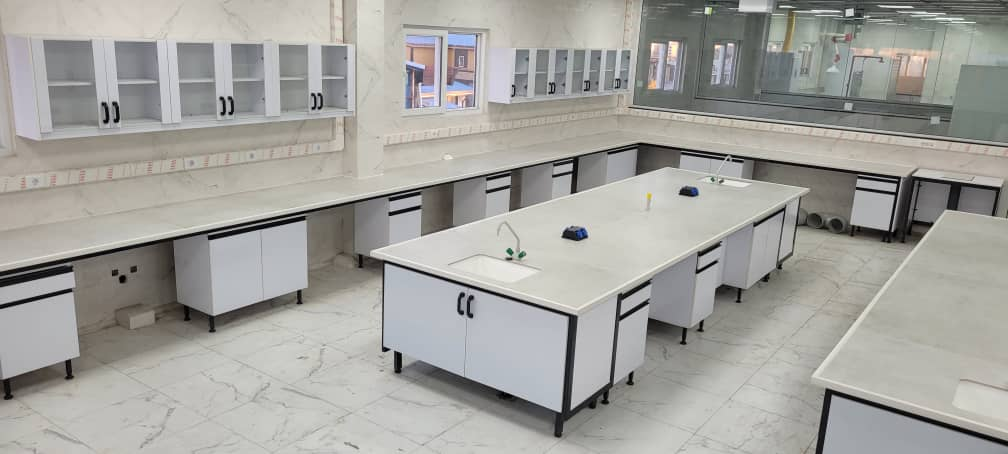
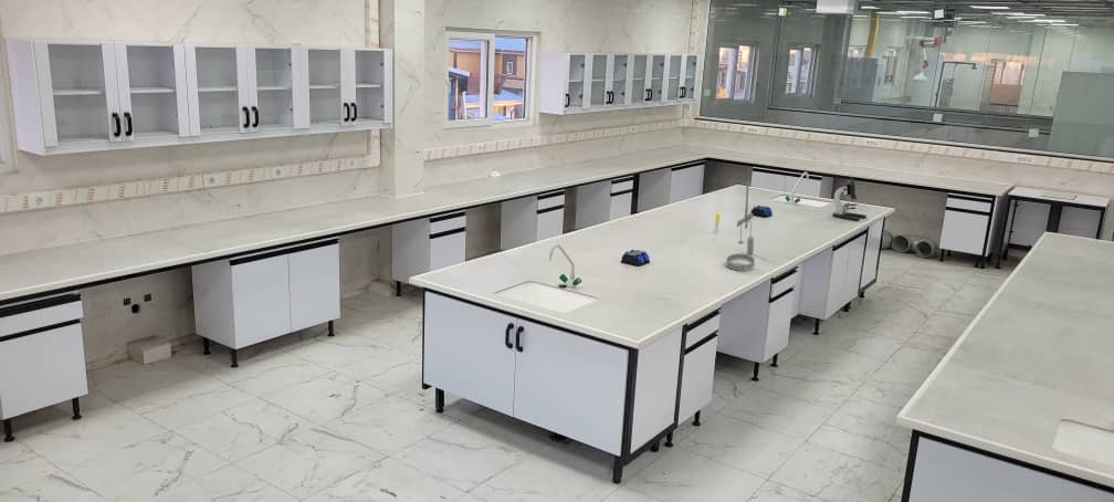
+ microscope (851, 197)
+ laboratory equipment (747, 221)
